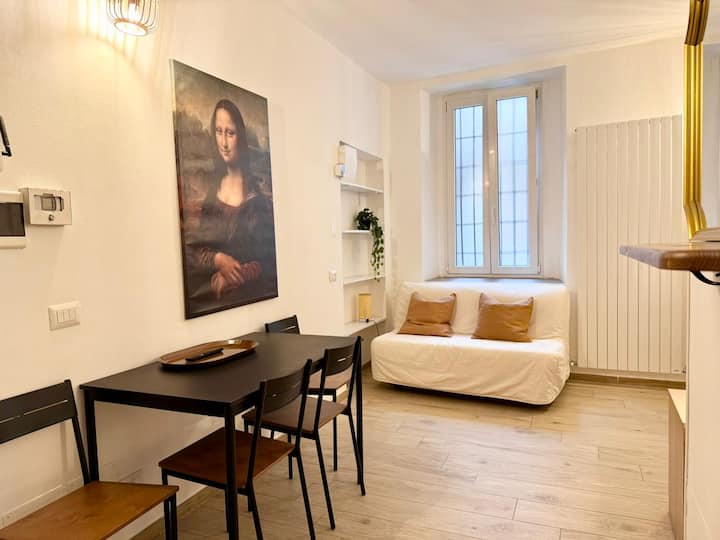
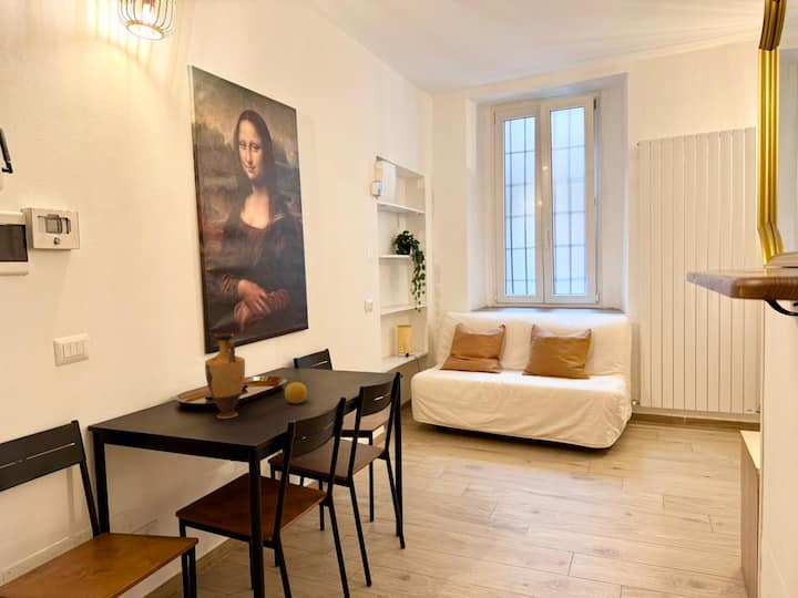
+ vase (225, 375)
+ fruit (296, 392)
